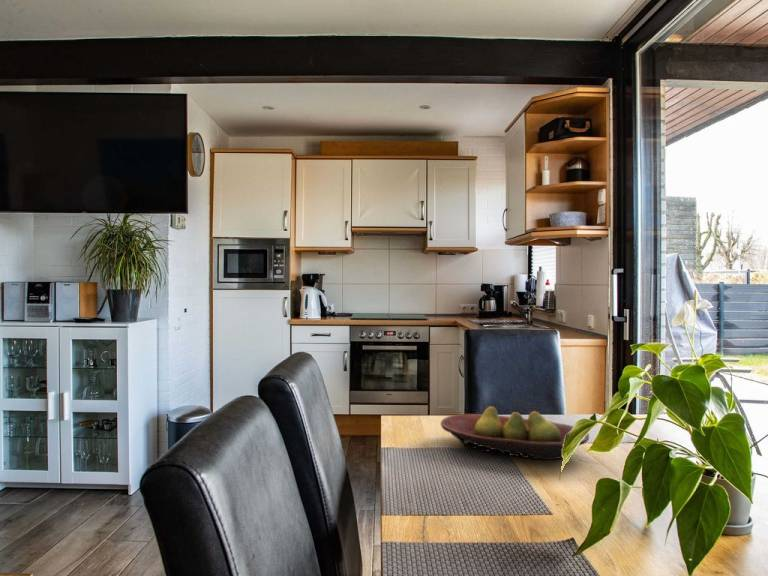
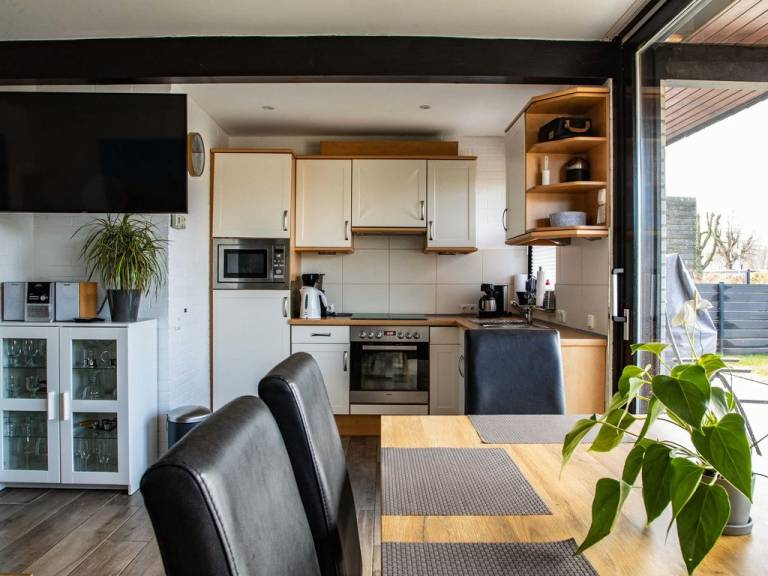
- fruit bowl (511, 429)
